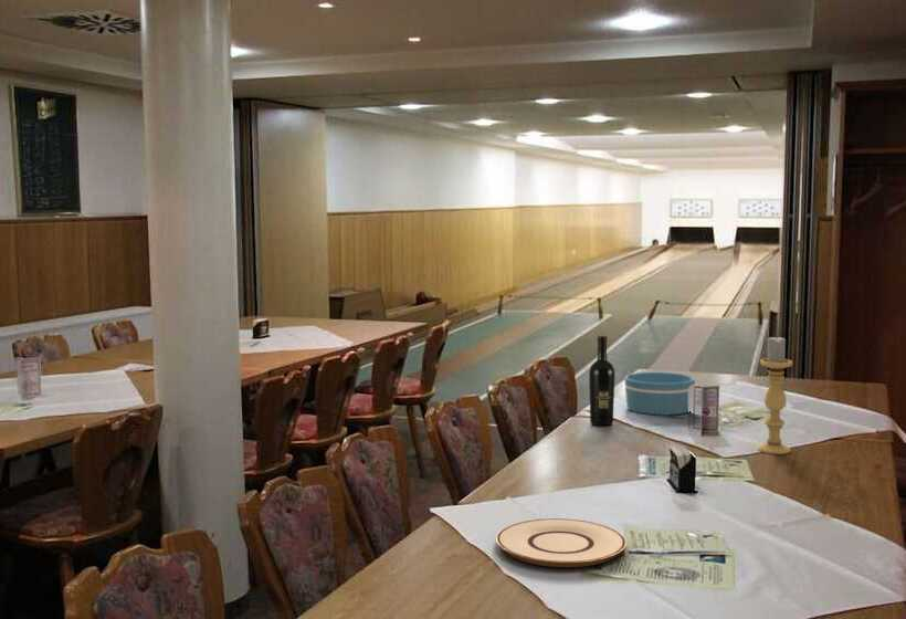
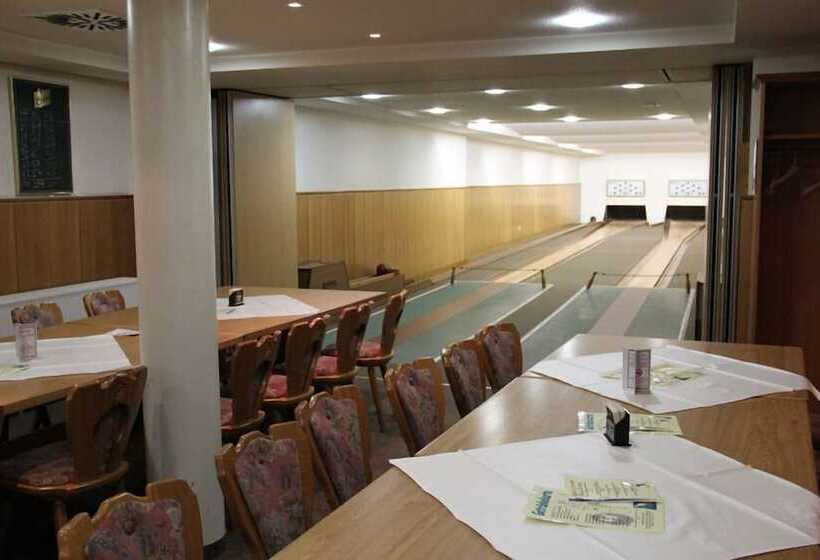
- bowl (659, 392)
- plate (560, 542)
- wine bottle (601, 379)
- candle holder (775, 394)
